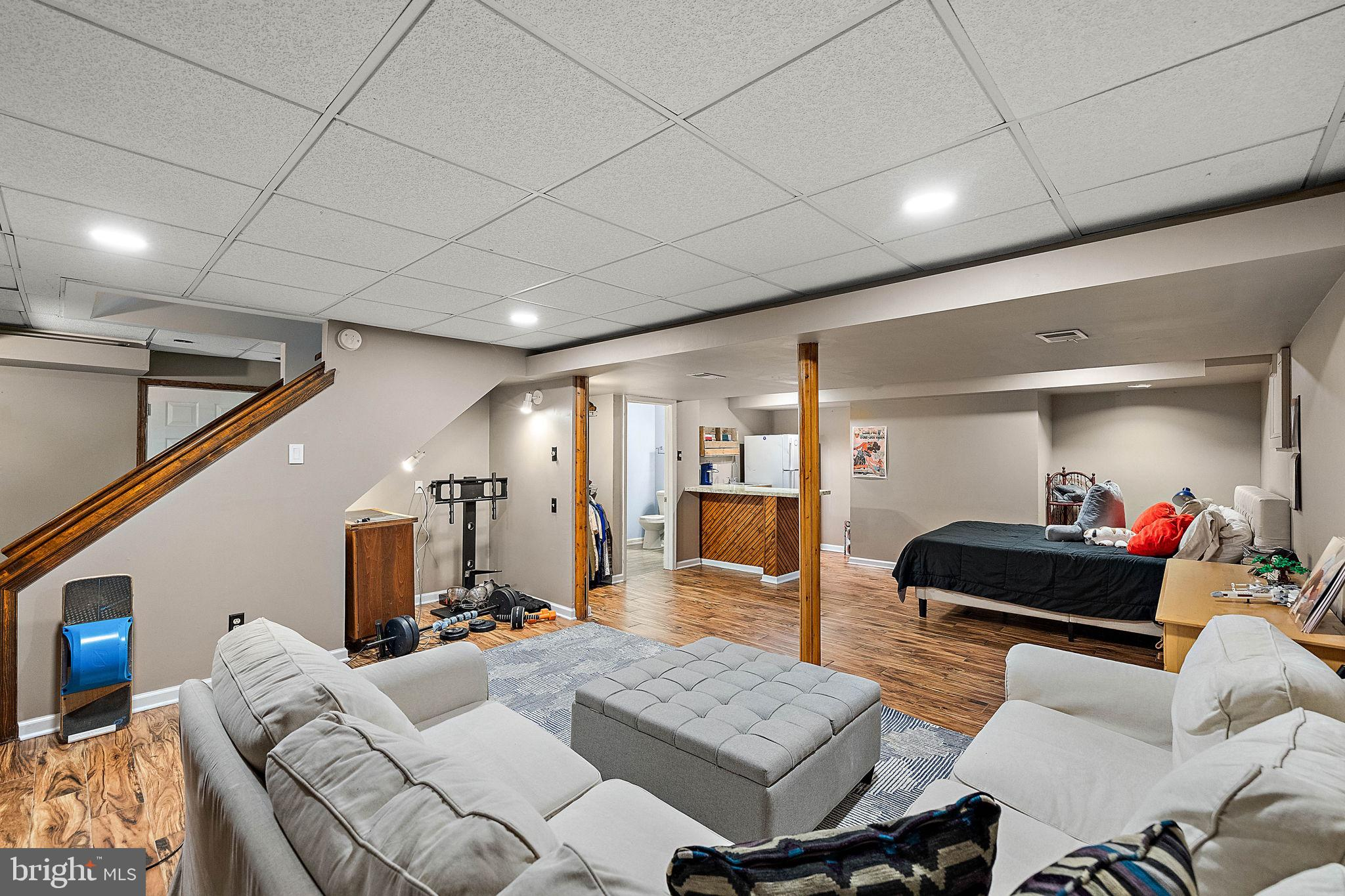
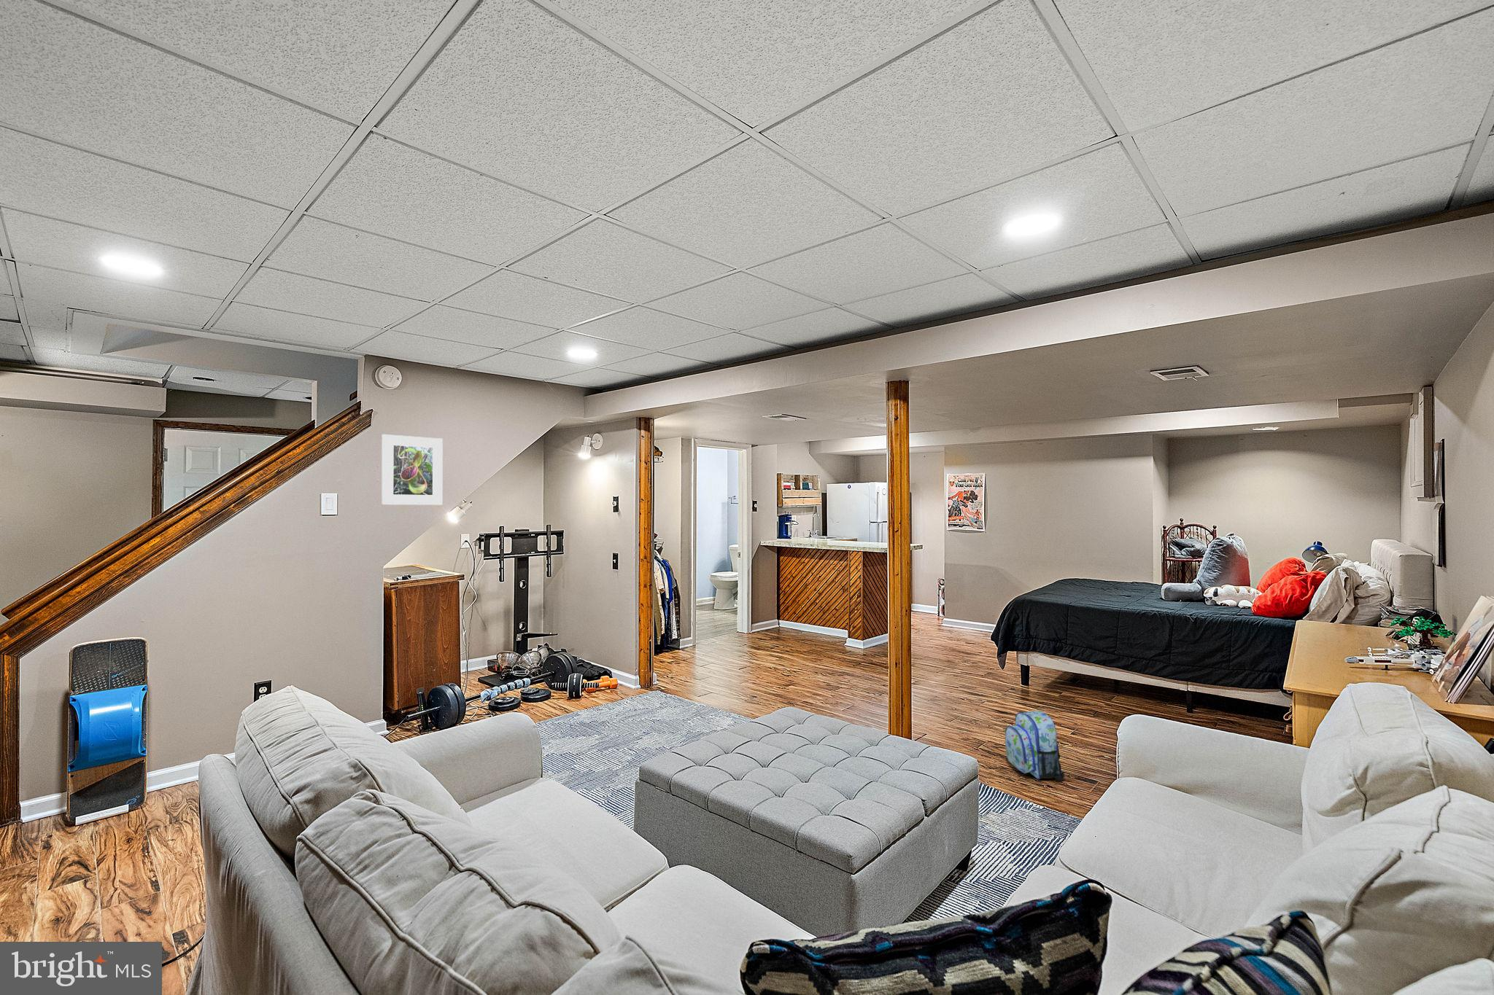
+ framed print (413, 470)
+ backpack (1032, 743)
